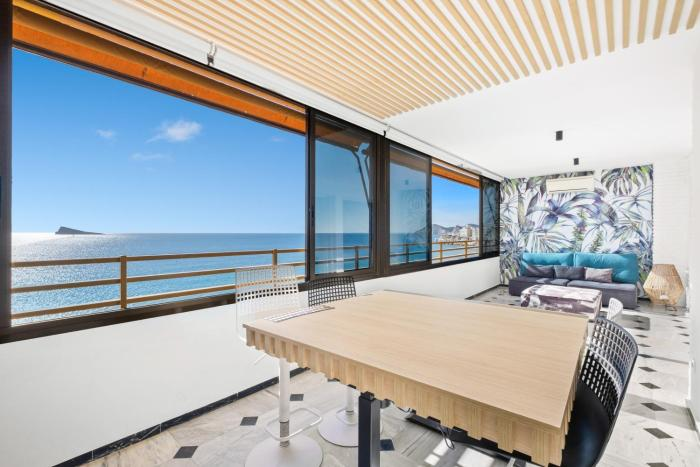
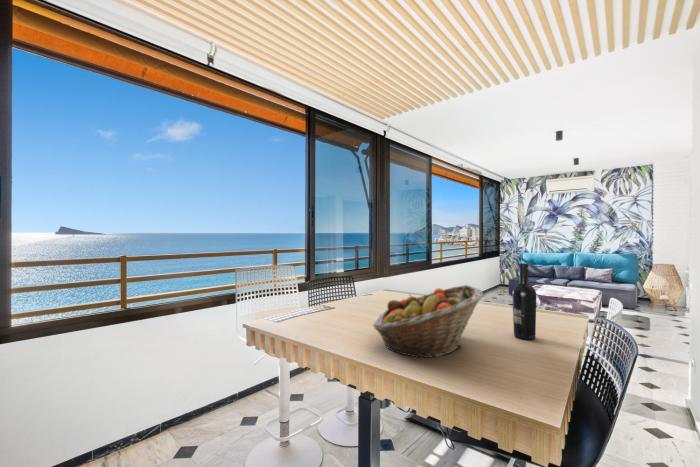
+ fruit basket (427, 315)
+ wine bottle (524, 300)
